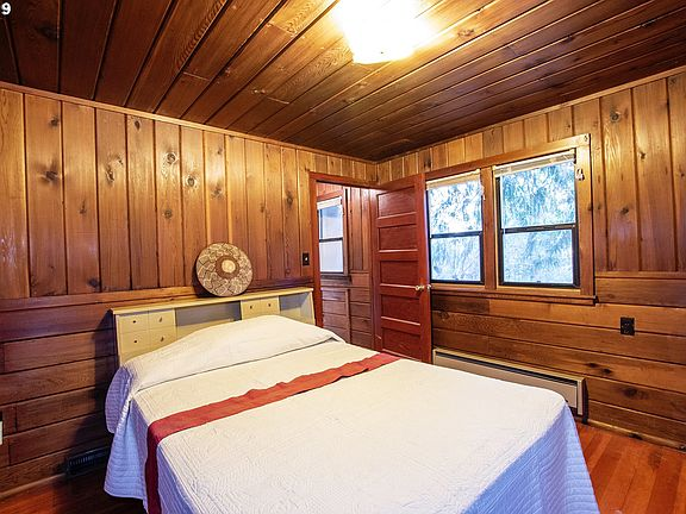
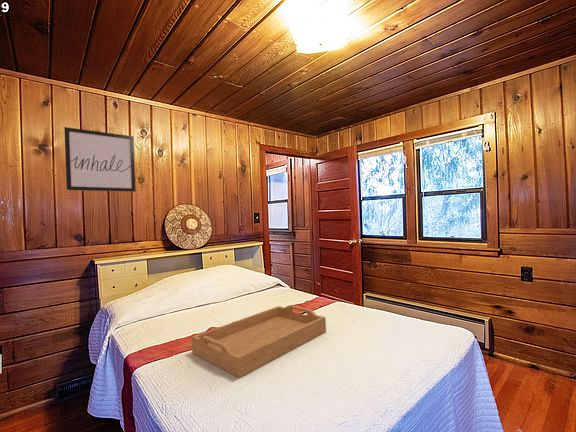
+ wall art (102, 161)
+ serving tray (263, 331)
